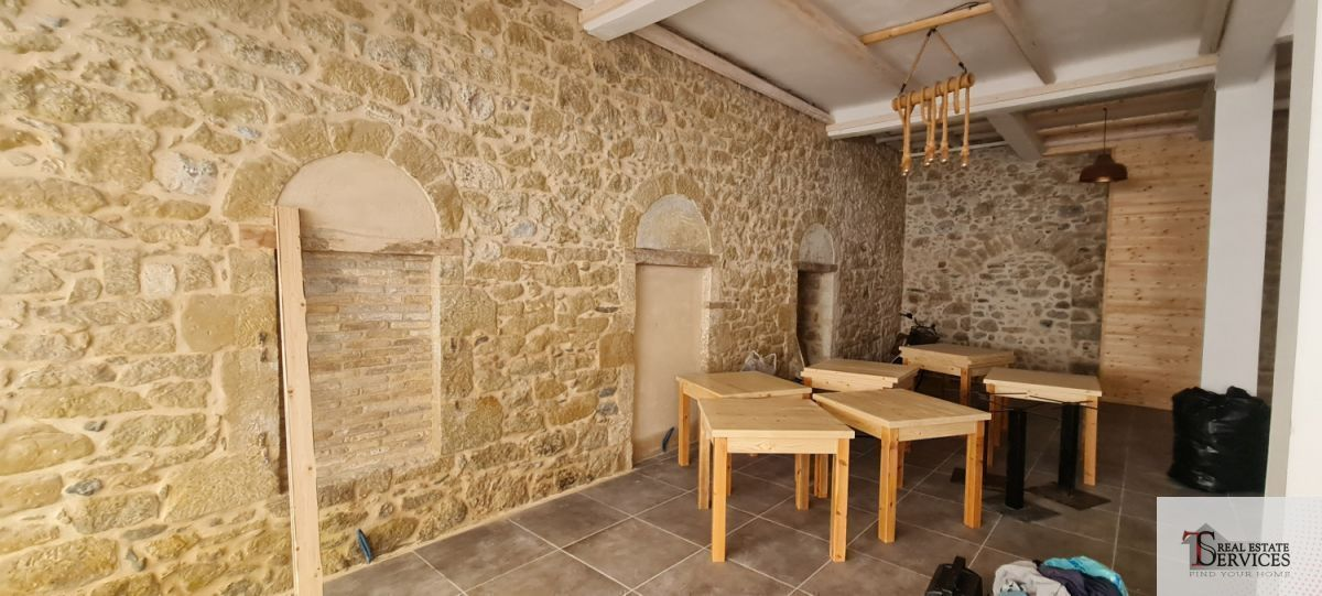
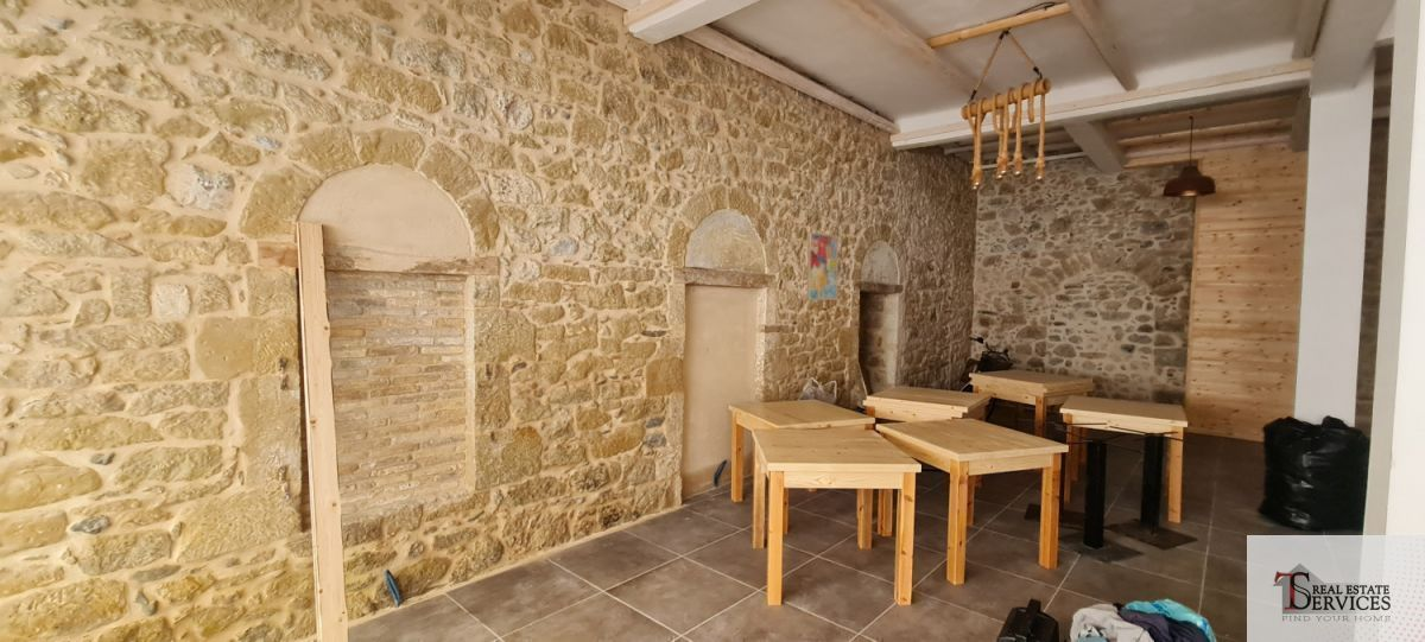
+ wall art (823, 267)
